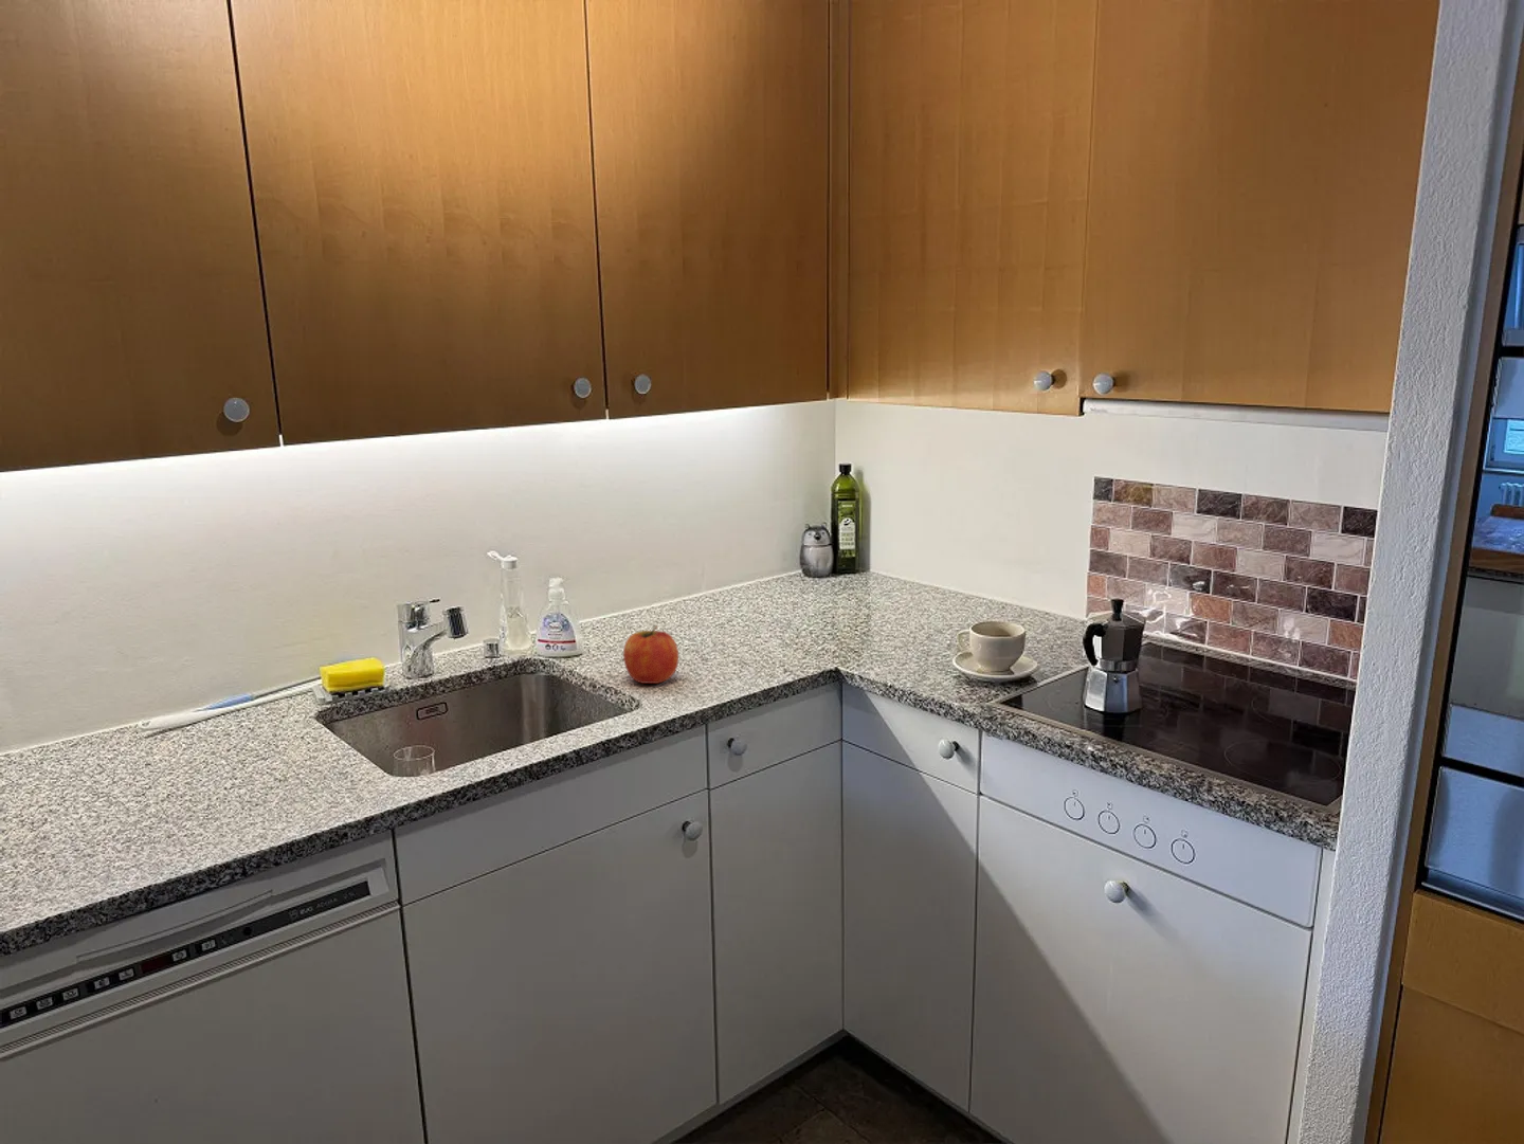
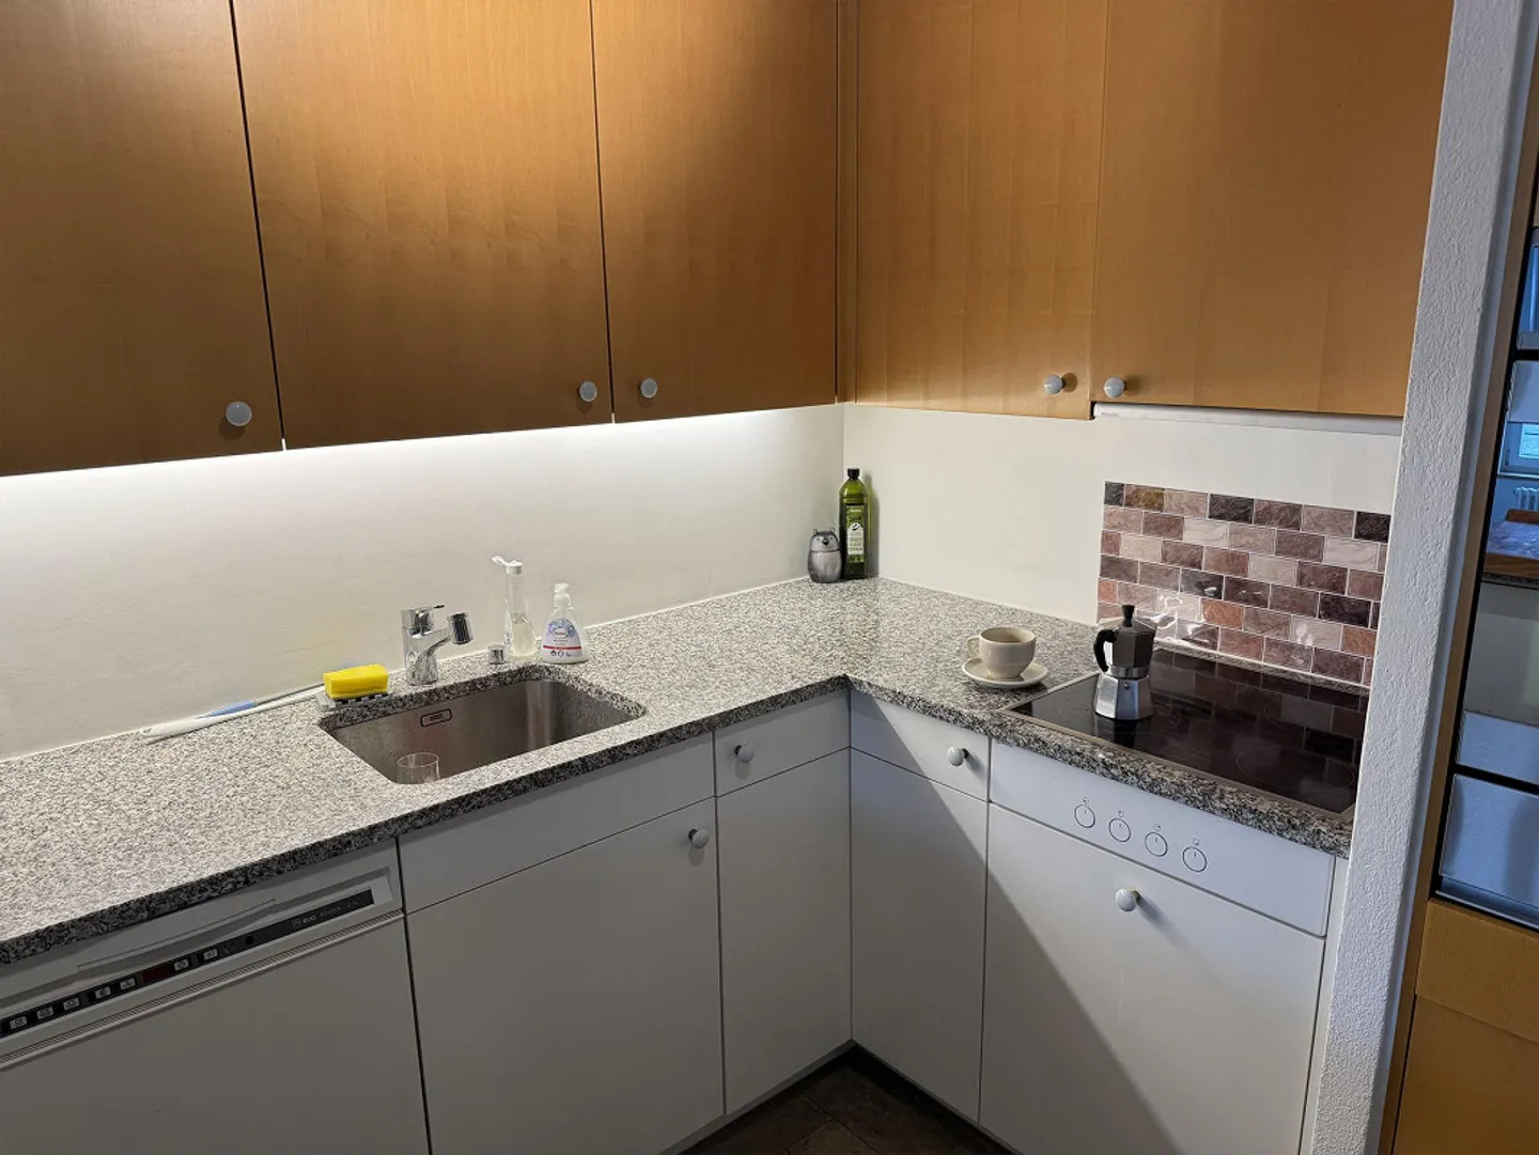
- fruit (650, 653)
